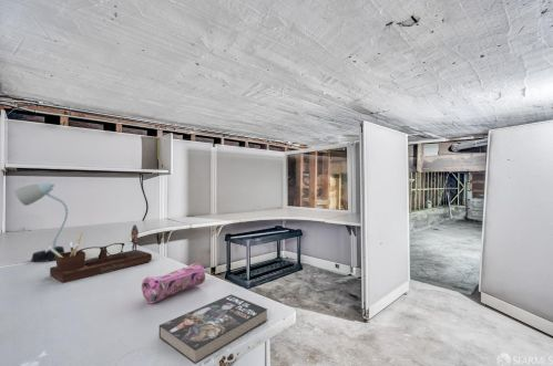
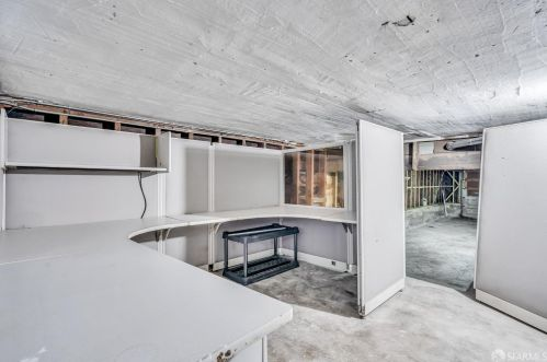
- book (216, 322)
- desk organizer (101, 249)
- desk lamp (60, 228)
- pencil case (175, 281)
